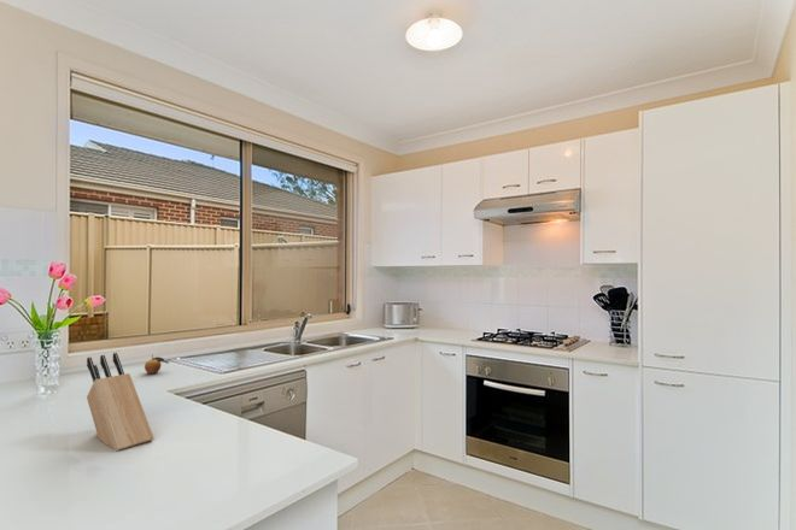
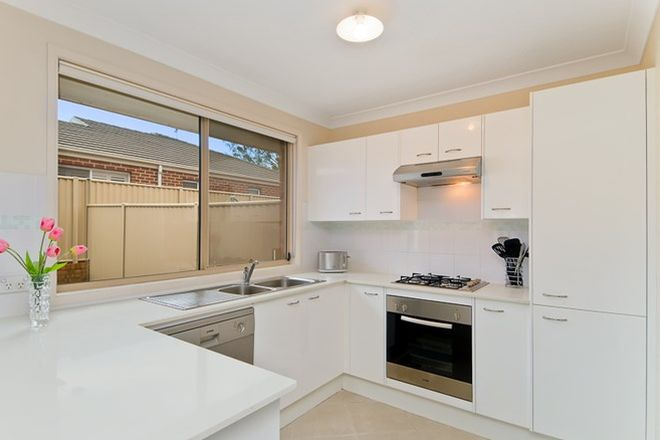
- fruit (157, 363)
- knife block (116, 396)
